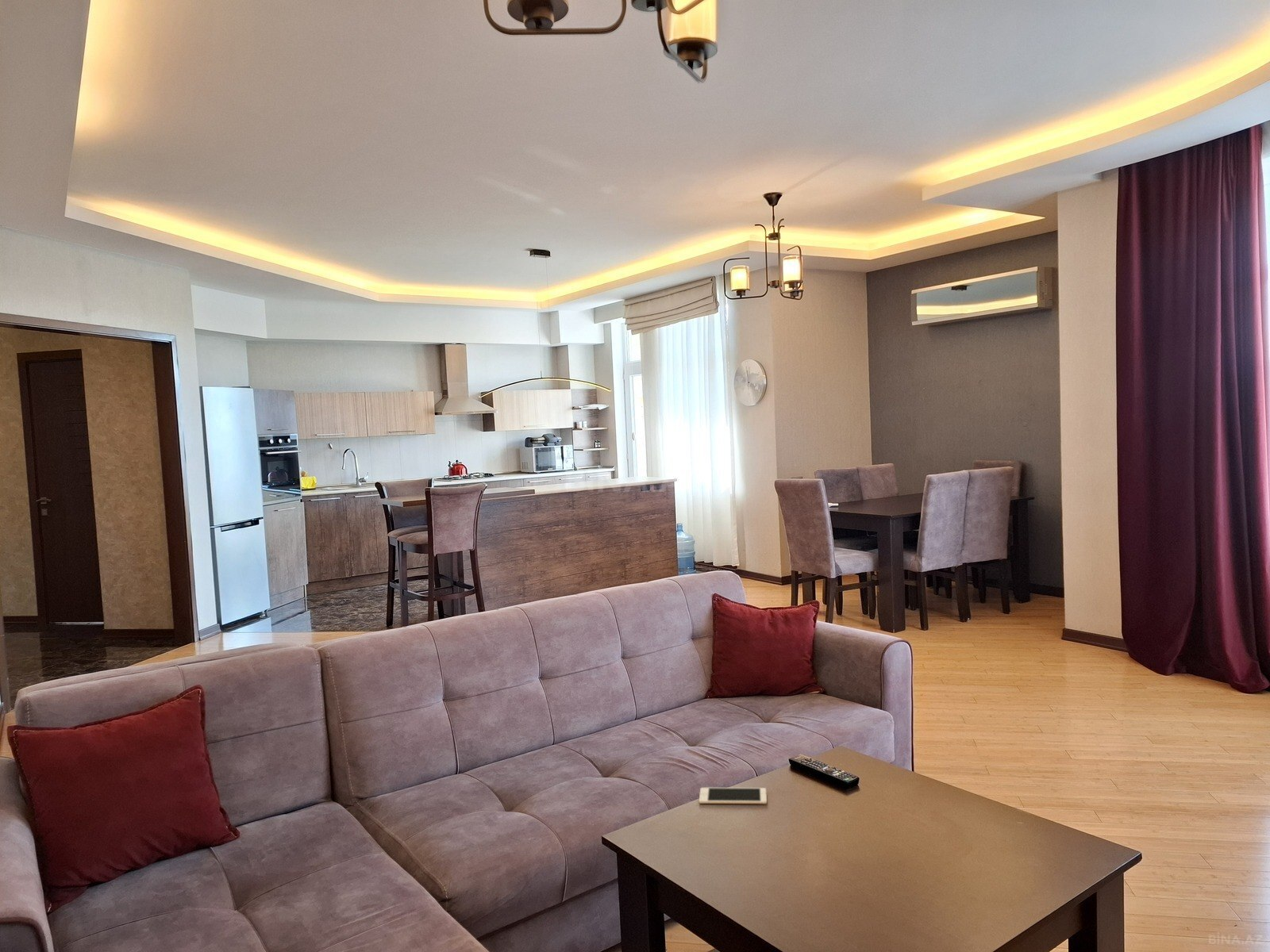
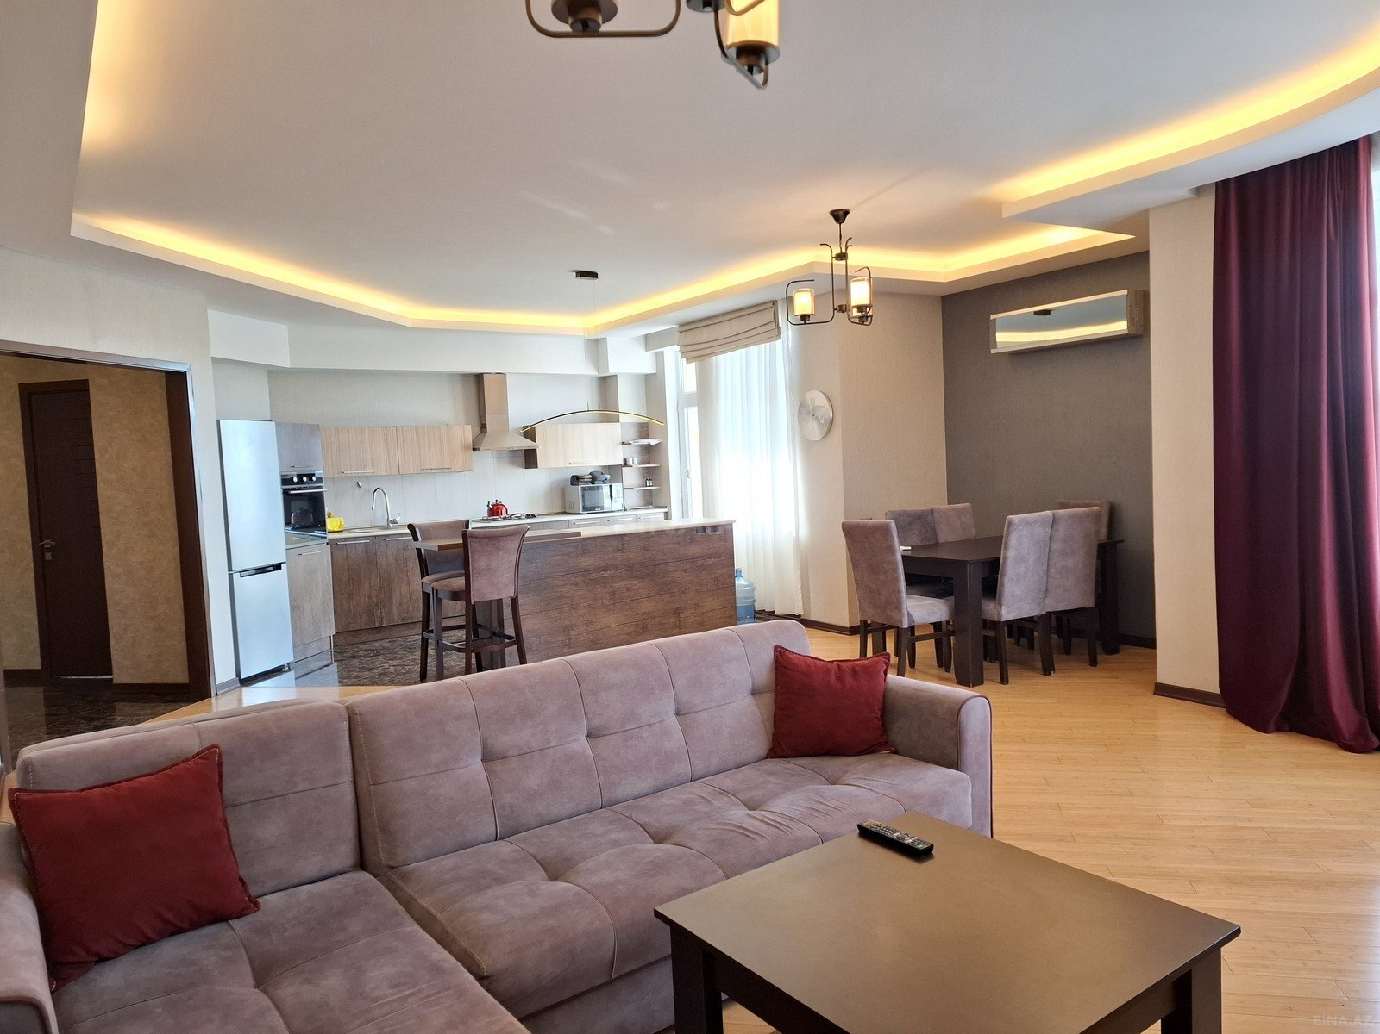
- cell phone (733, 795)
